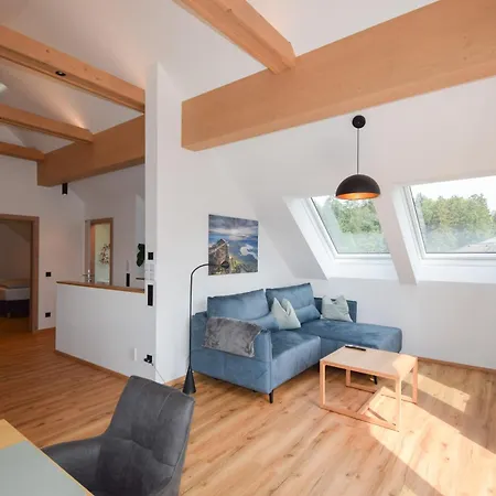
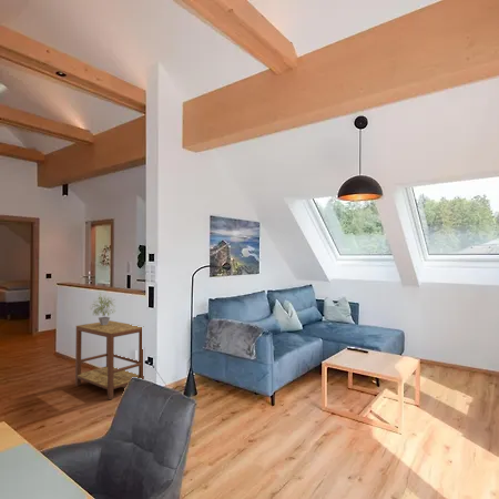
+ potted plant (103, 308)
+ side table (109, 356)
